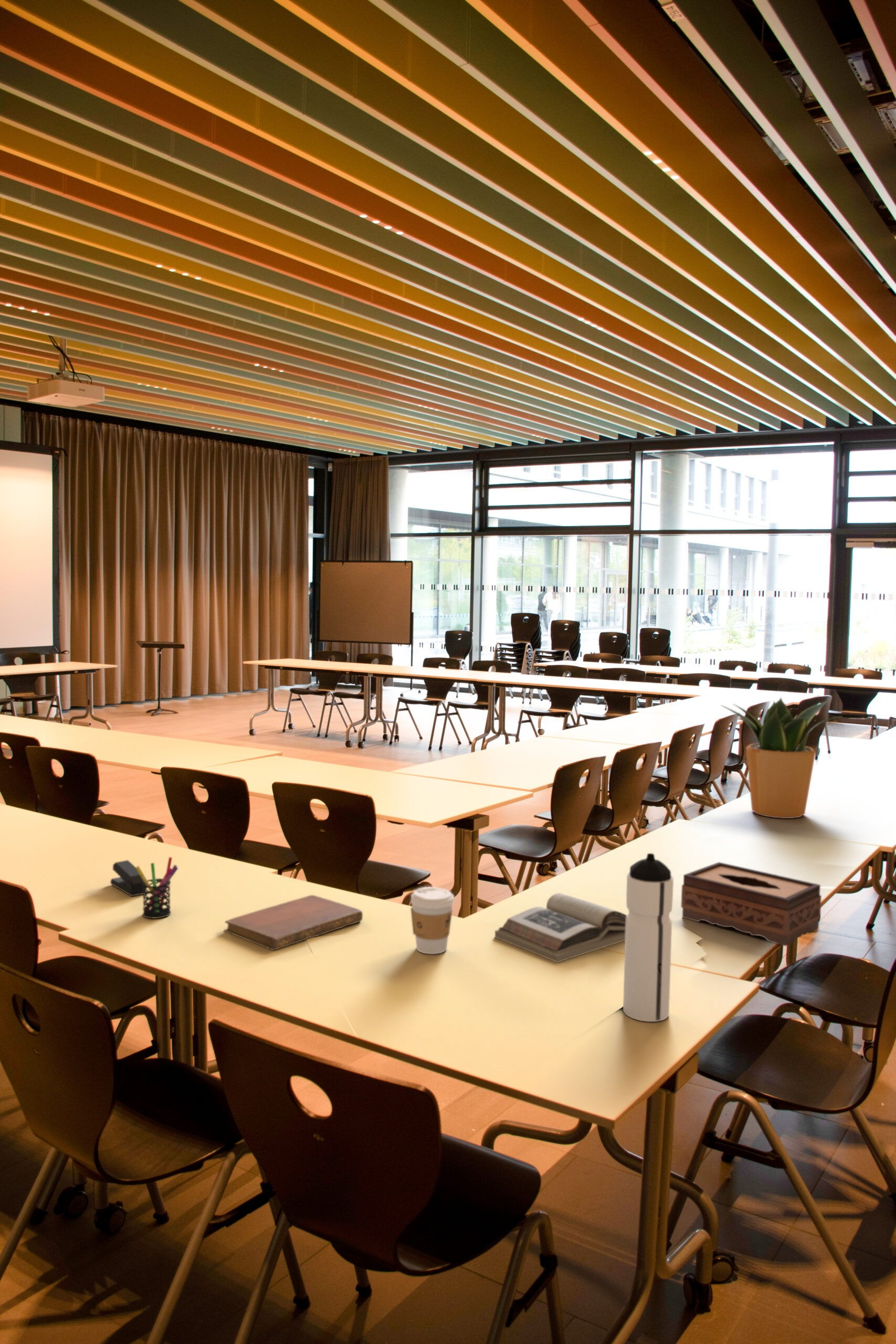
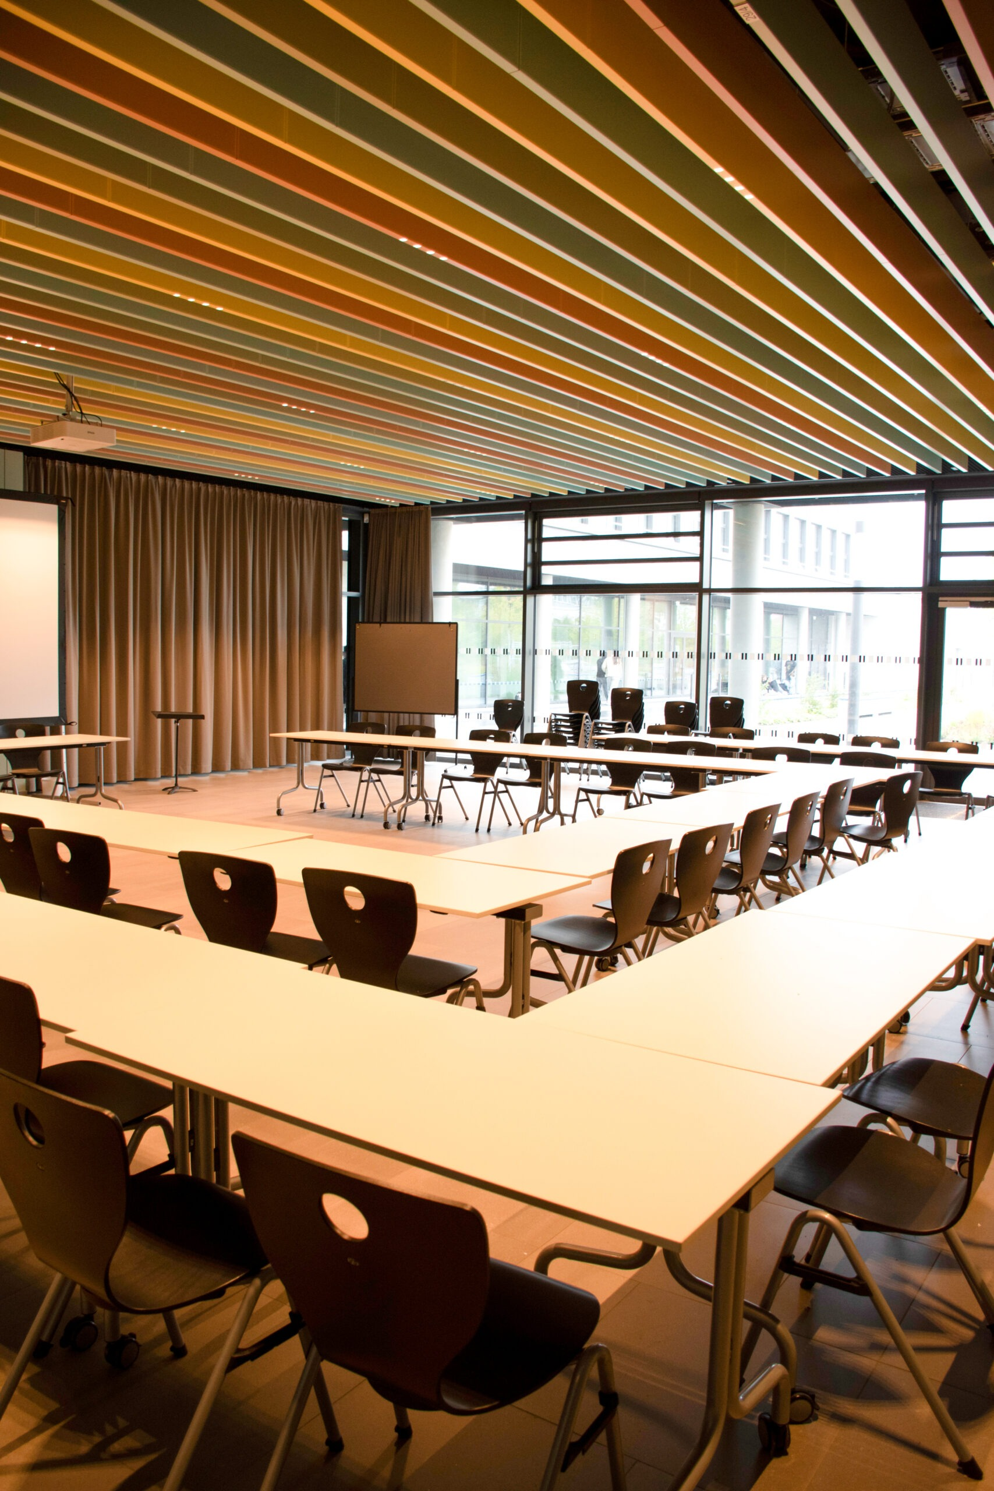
- water bottle (648, 933)
- potted plant (777, 755)
- pen holder (157, 886)
- stapler (128, 876)
- tissue box (750, 901)
- book (572, 920)
- coffee cup (432, 920)
- notebook (294, 921)
